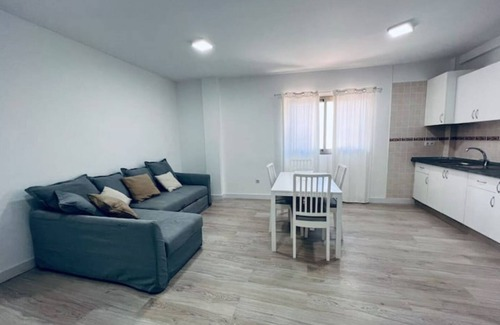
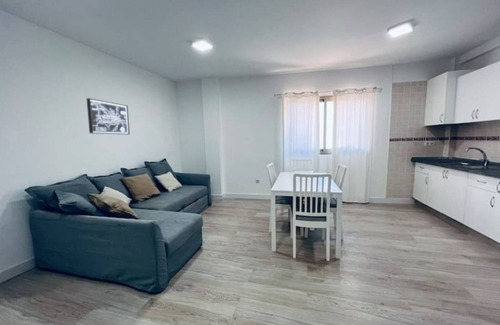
+ wall art (110, 118)
